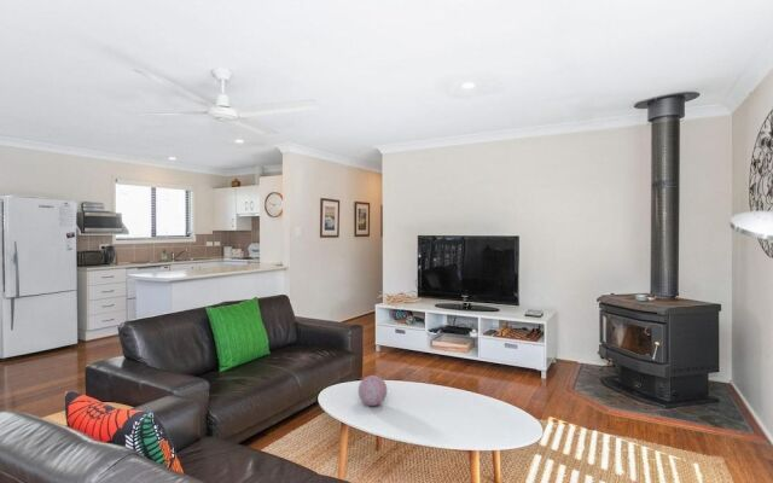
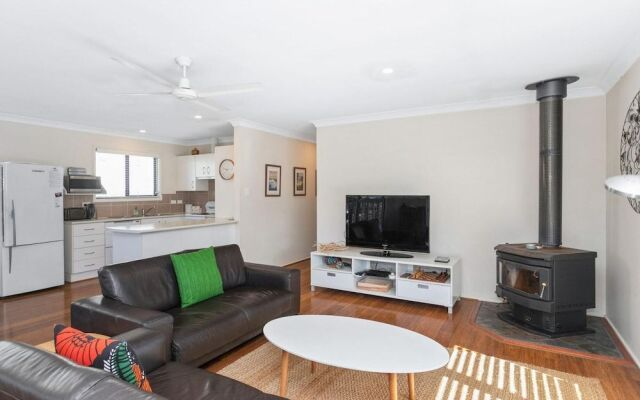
- decorative orb (372, 390)
